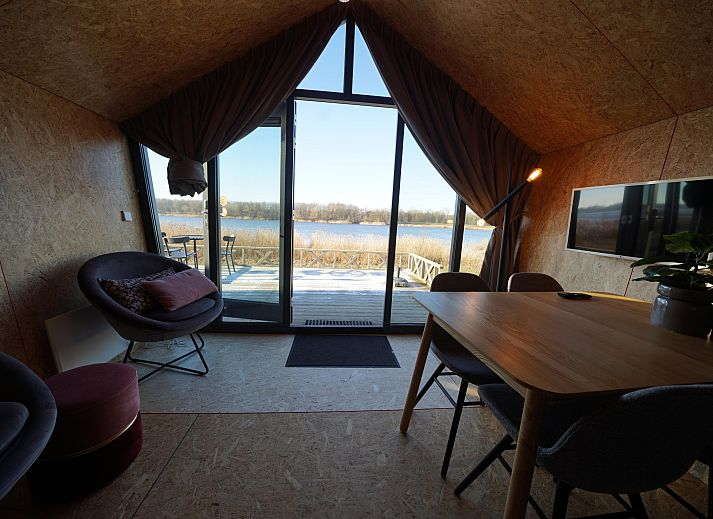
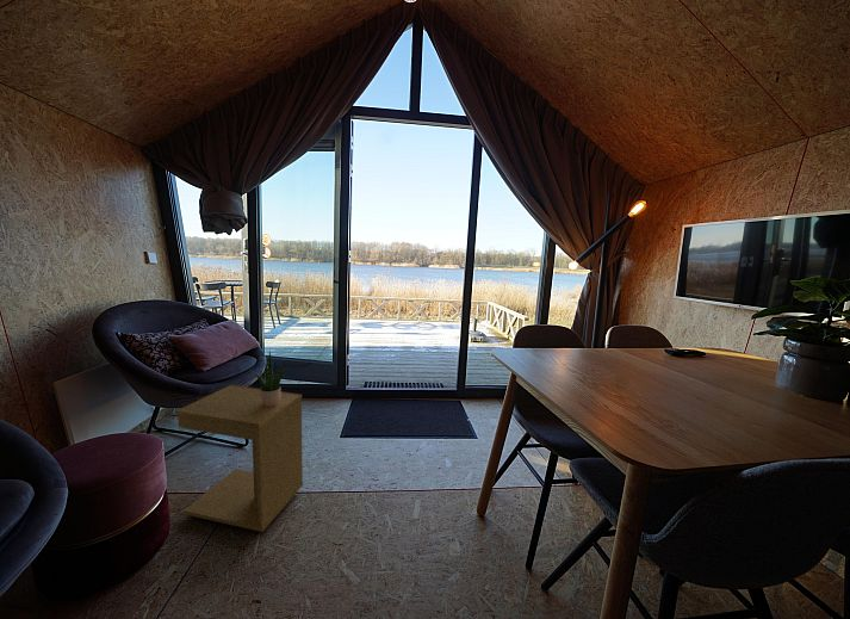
+ side table (253, 453)
+ potted plant (271, 378)
